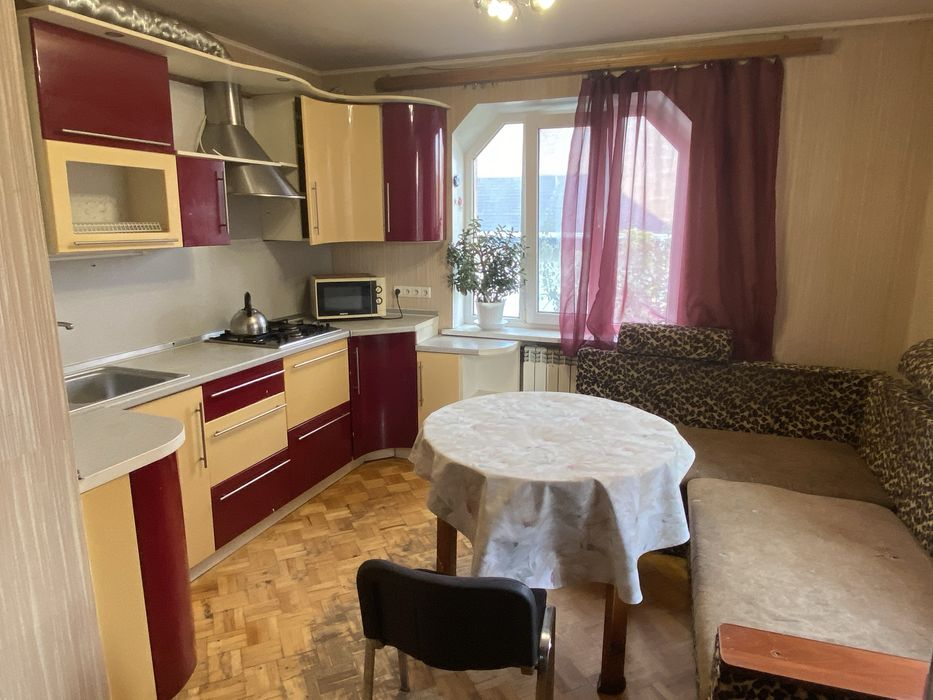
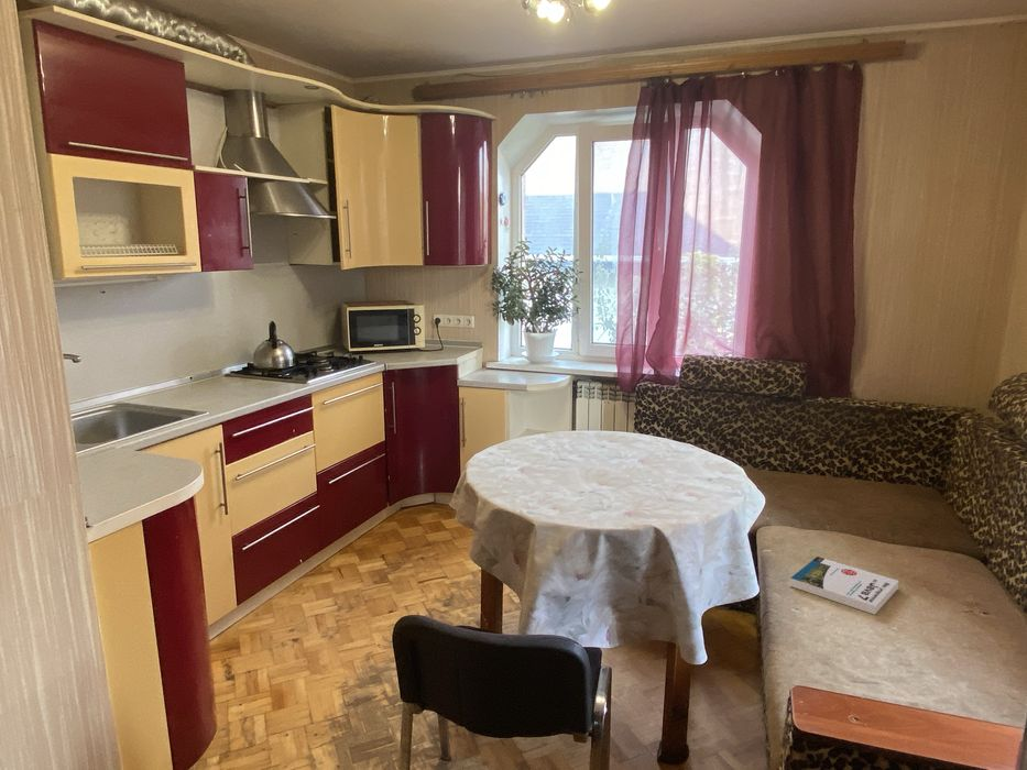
+ book (843, 583)
